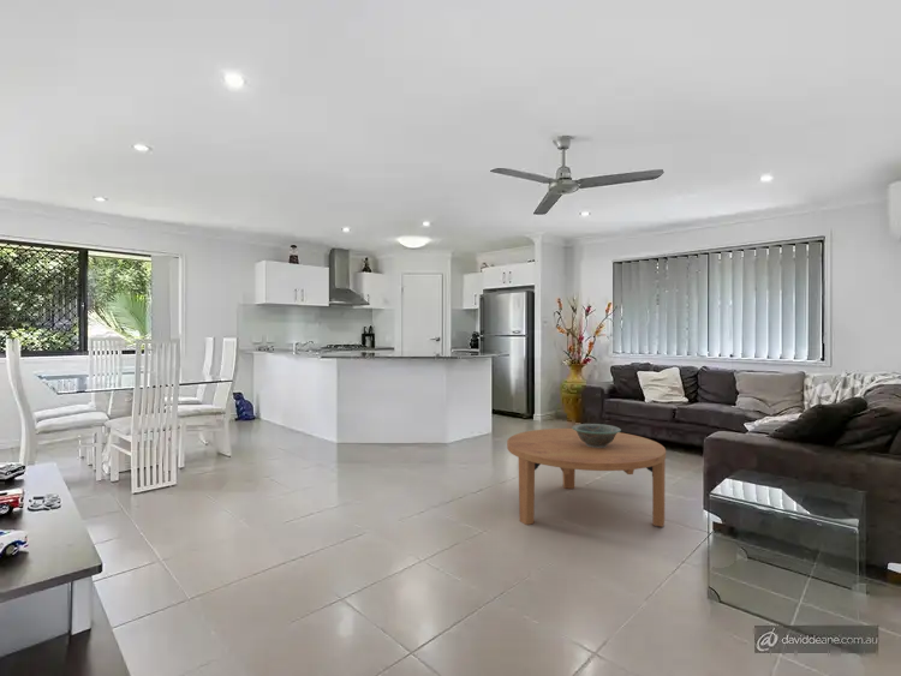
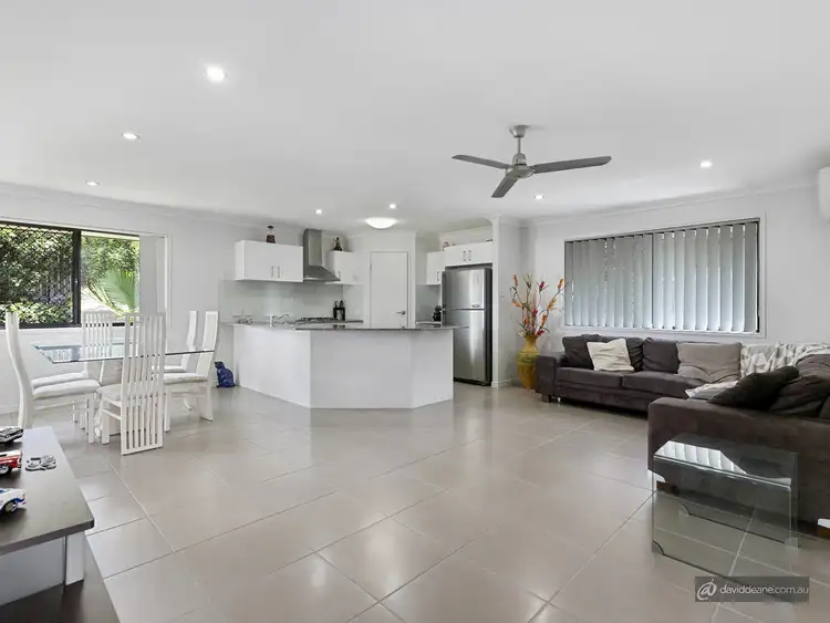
- decorative bowl (596, 436)
- coffee table (585, 469)
